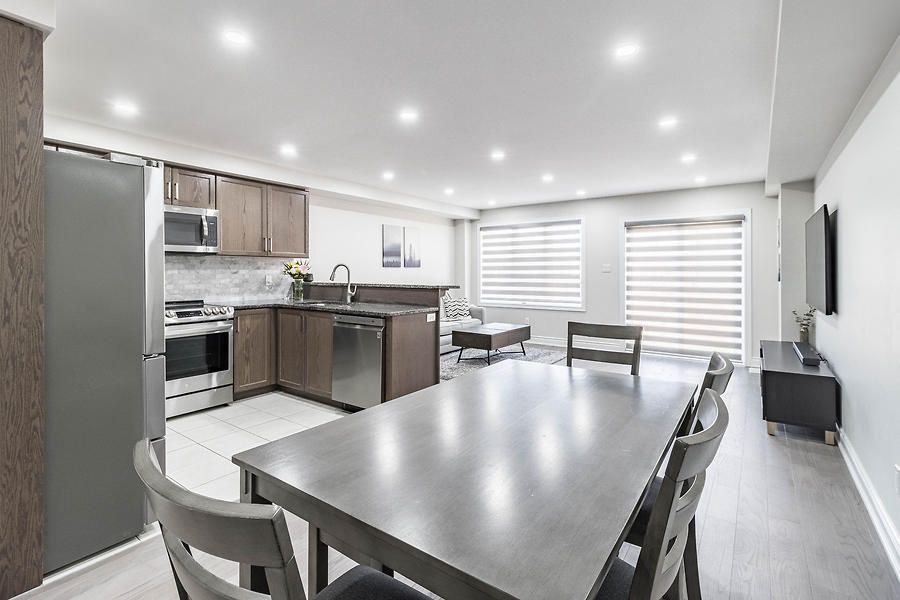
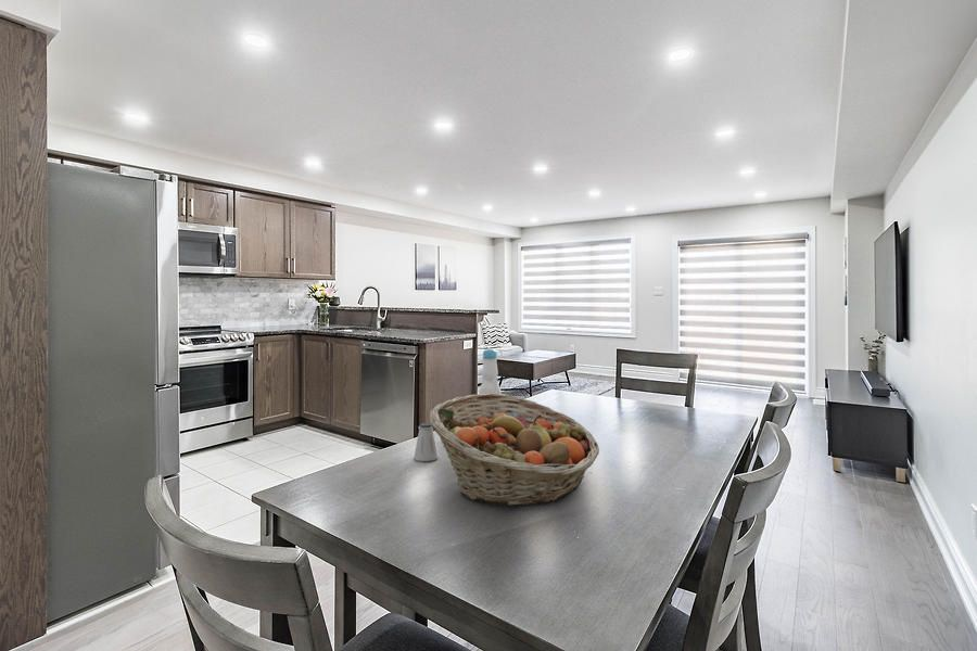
+ bottle (490, 388)
+ saltshaker (426, 441)
+ fruit basket (516, 442)
